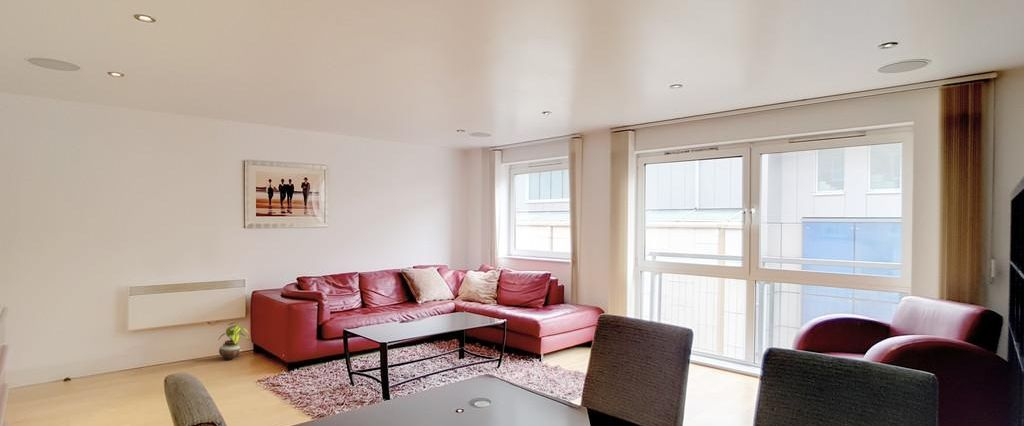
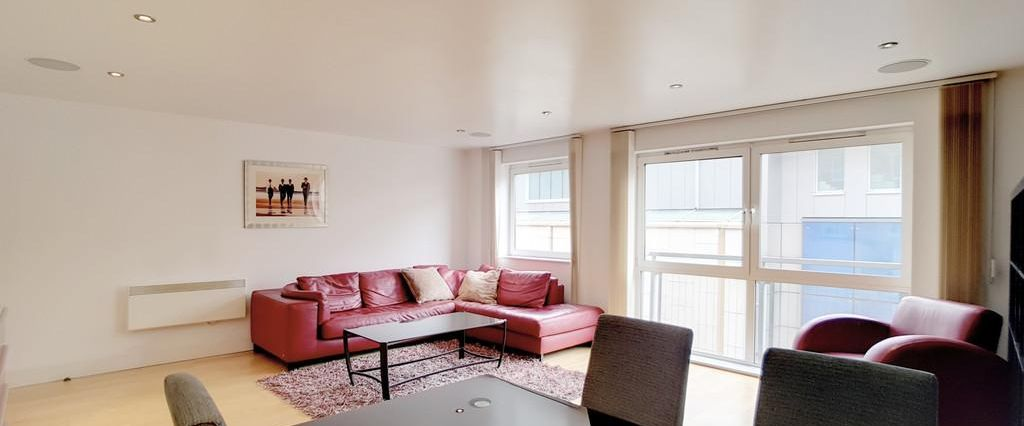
- potted plant (233, 340)
